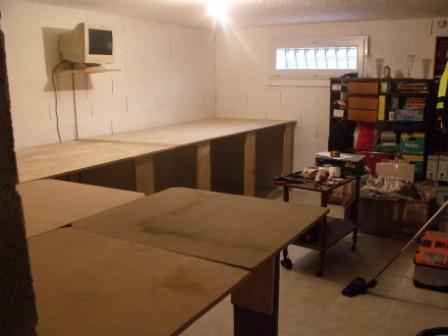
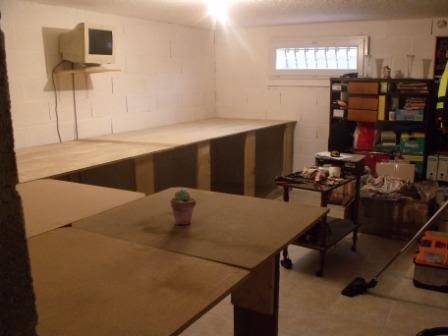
+ potted succulent (183, 206)
